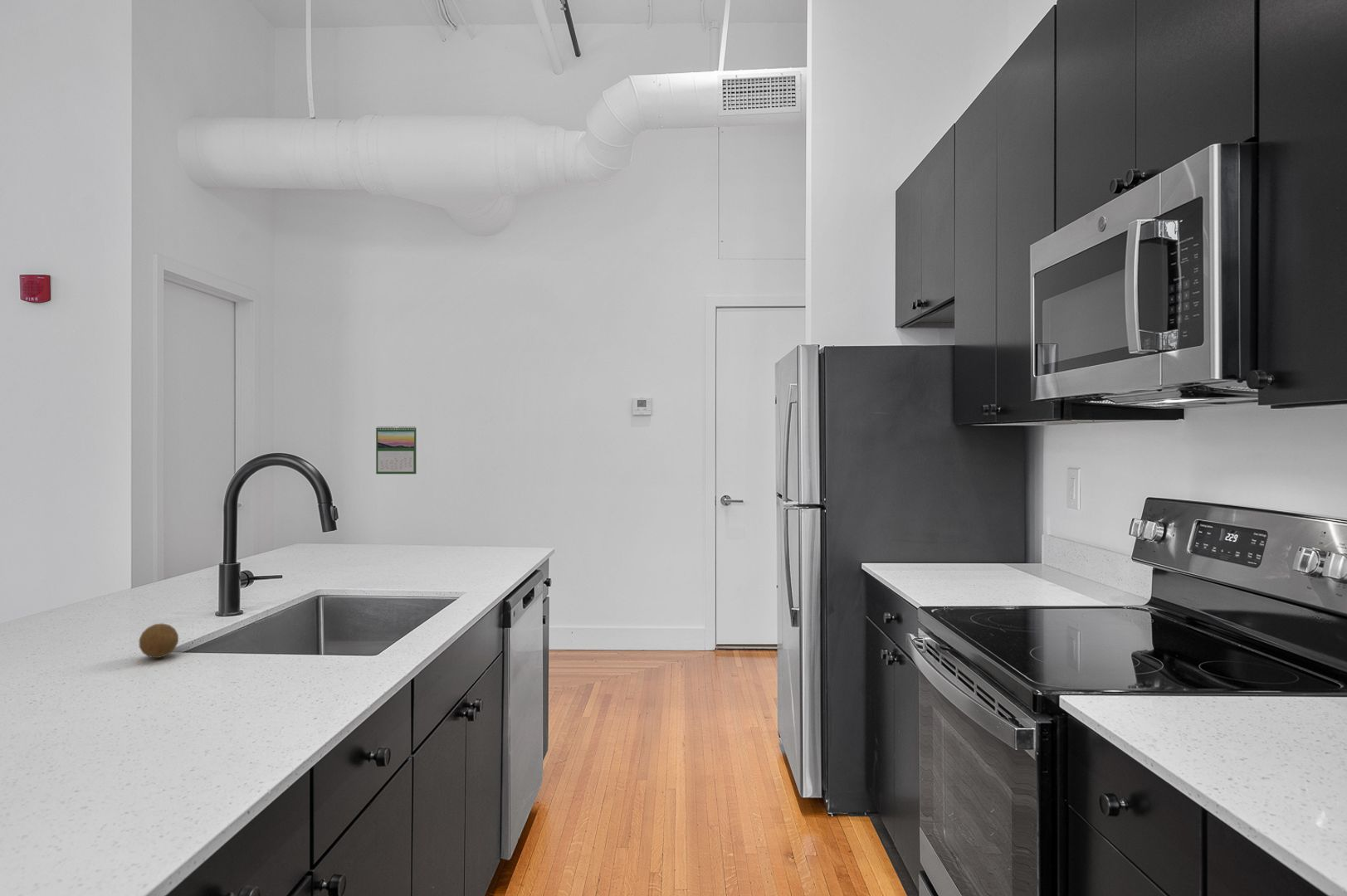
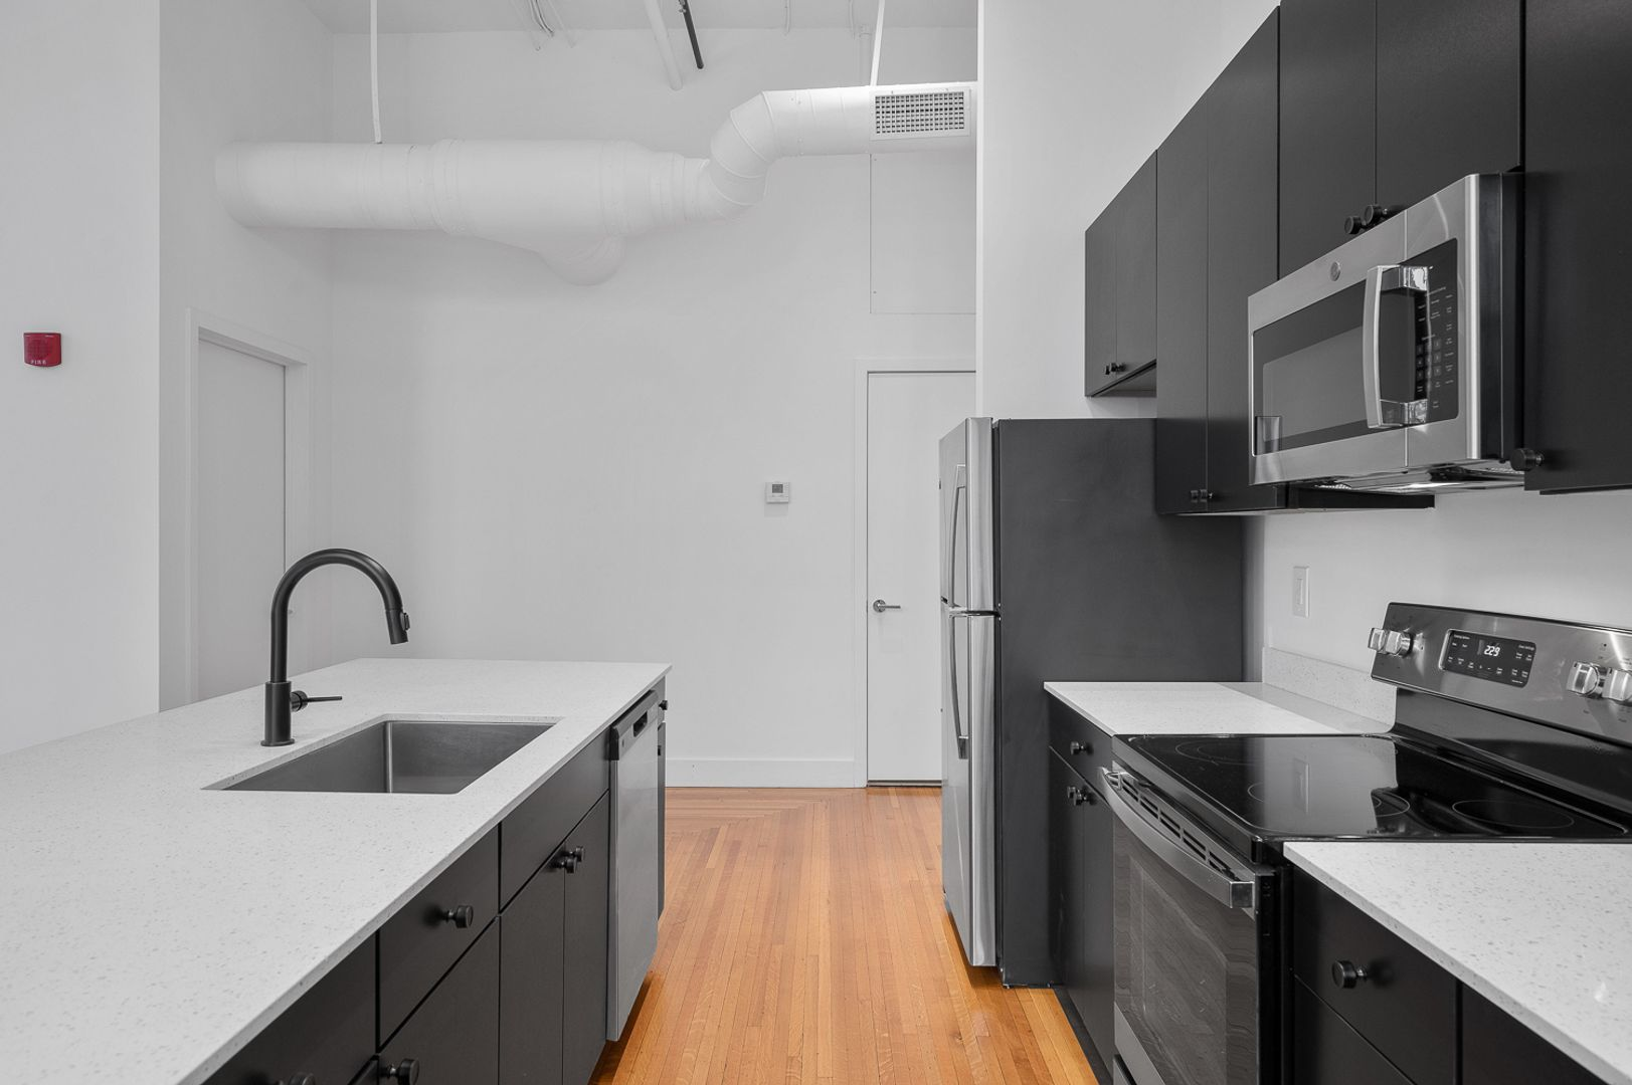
- calendar (396, 450)
- fruit (159, 640)
